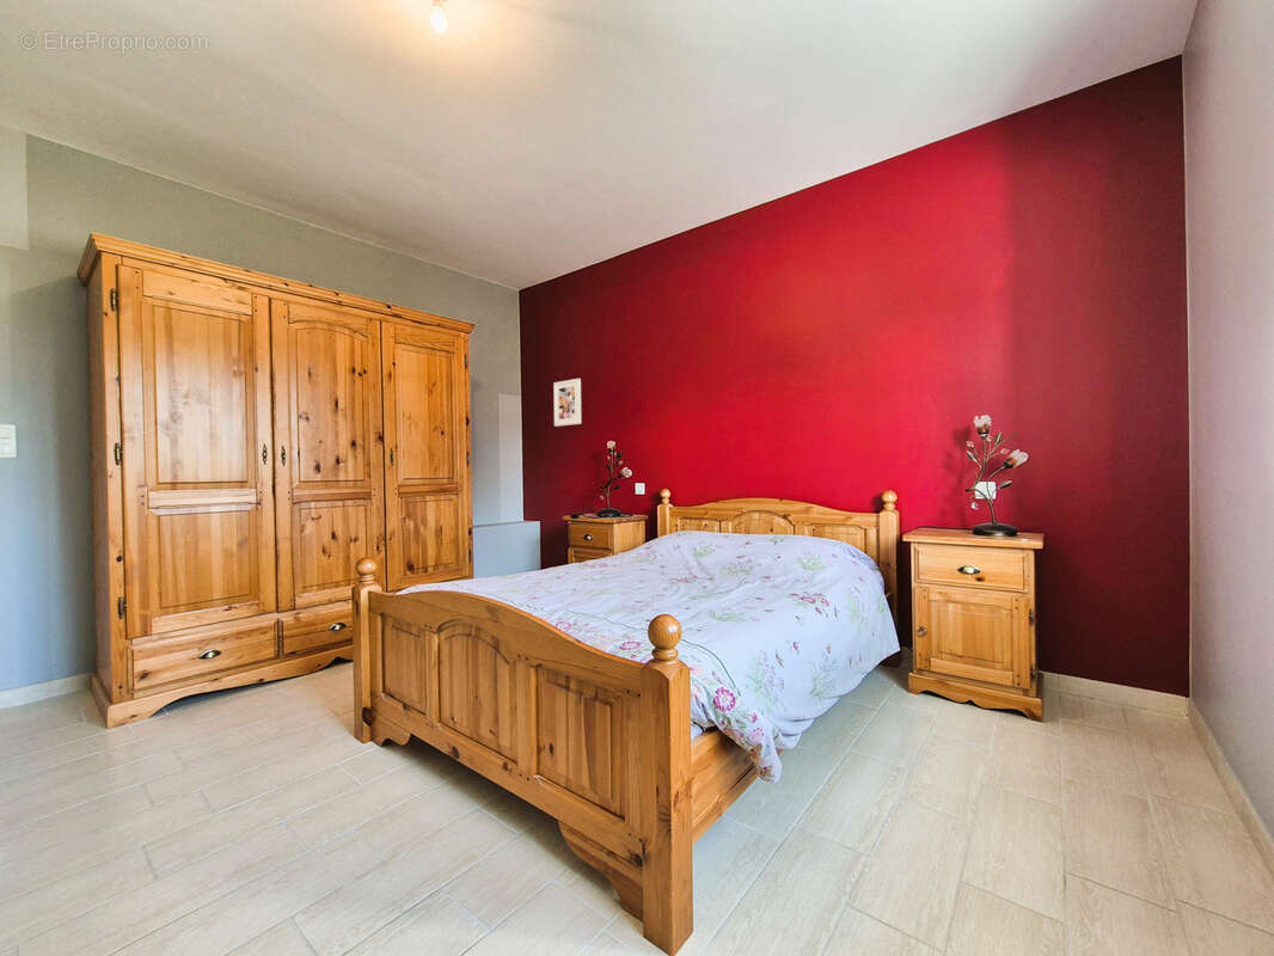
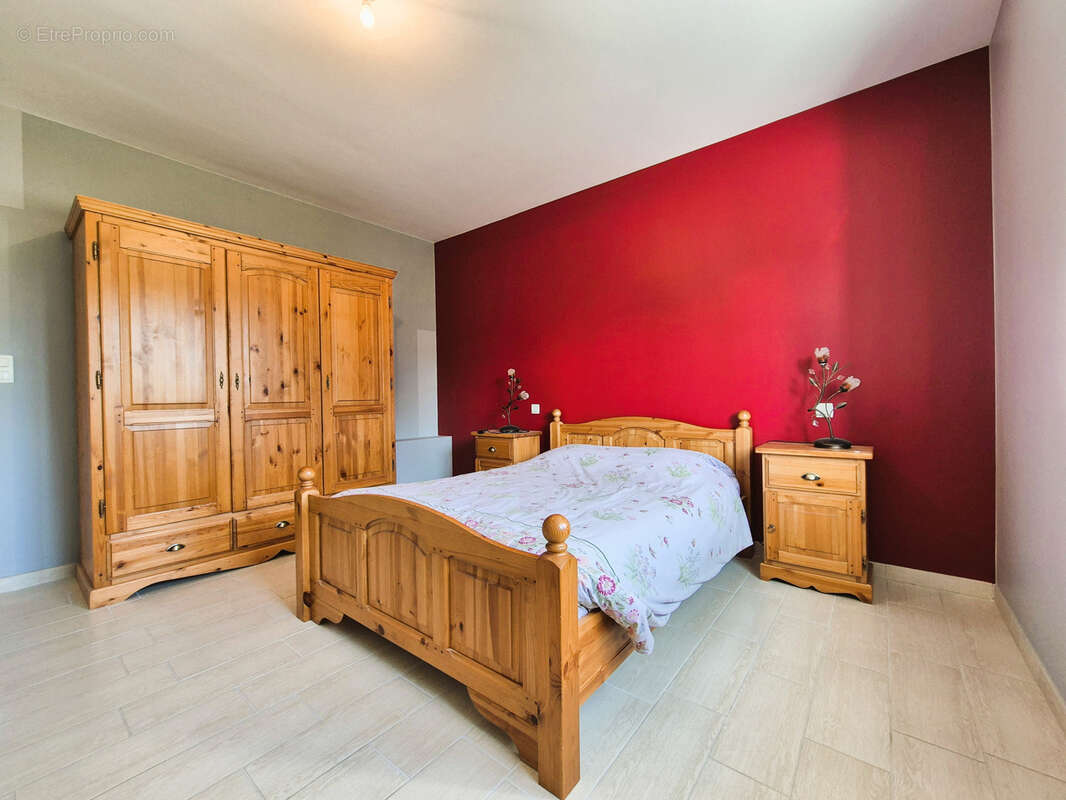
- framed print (566, 403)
